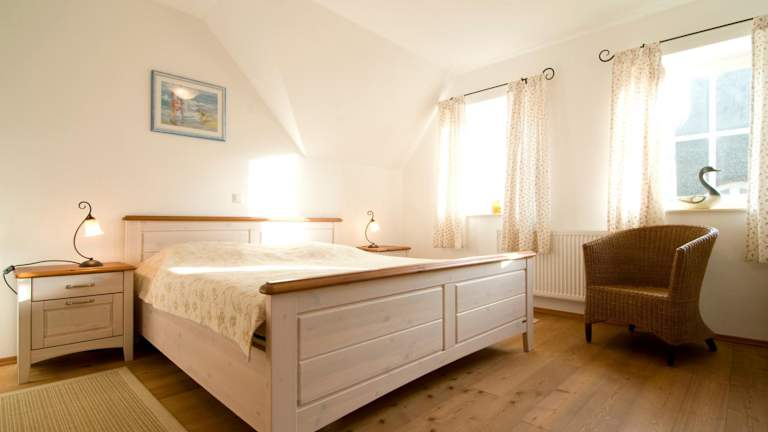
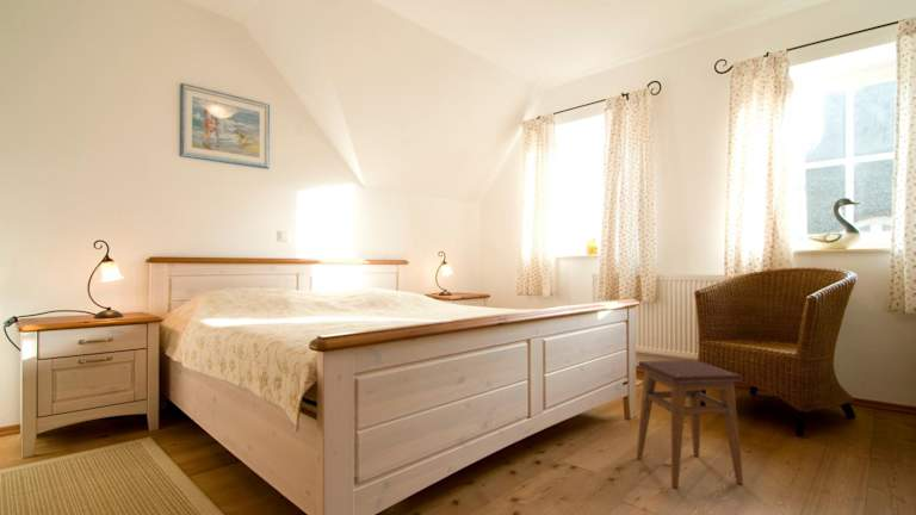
+ stool (683, 416)
